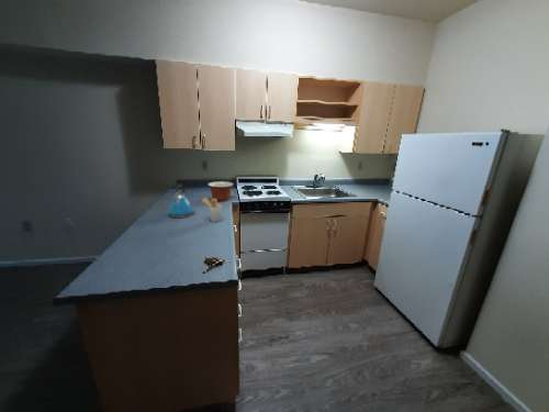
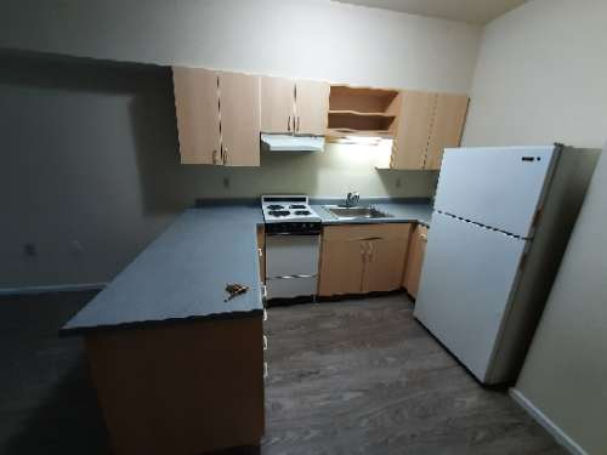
- utensil holder (212, 209)
- mixing bowl (221, 191)
- kettle (180, 199)
